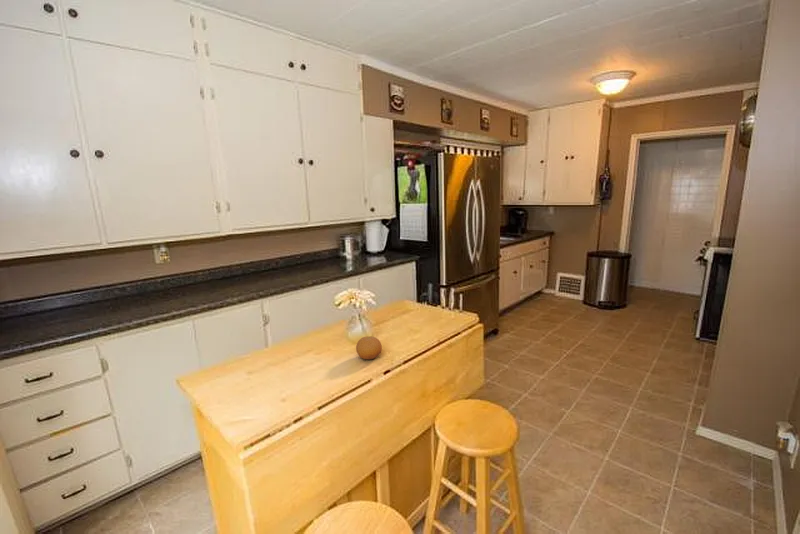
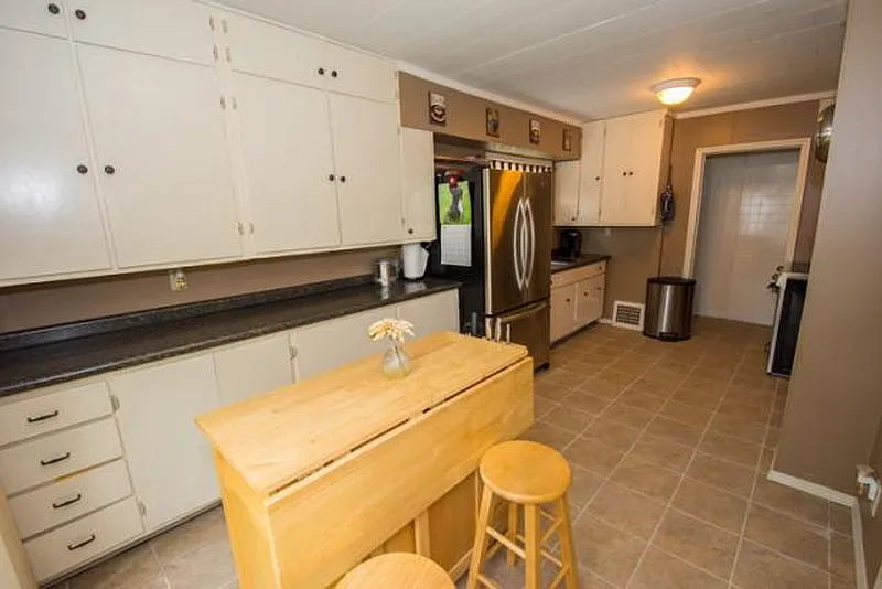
- fruit (369, 347)
